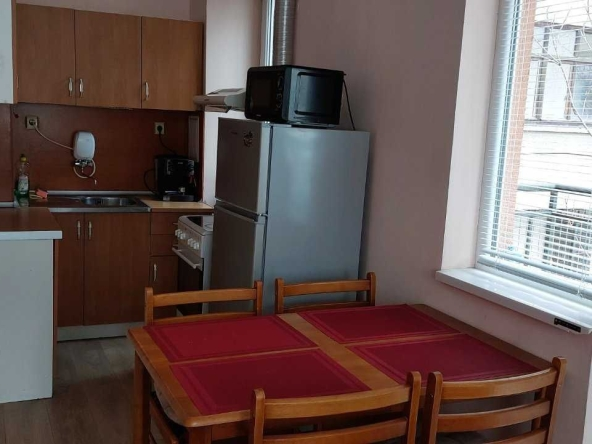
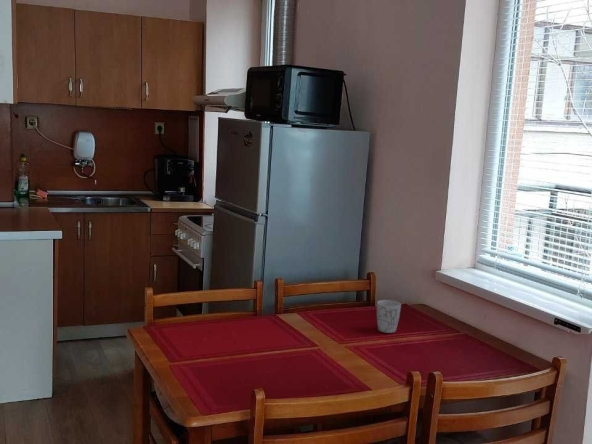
+ mug (389, 315)
